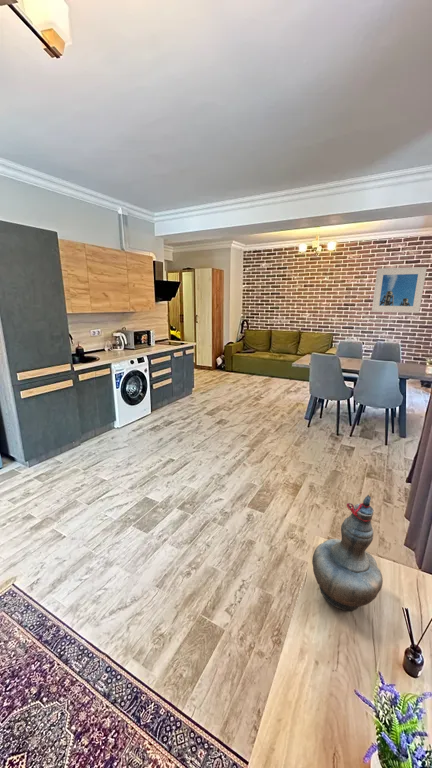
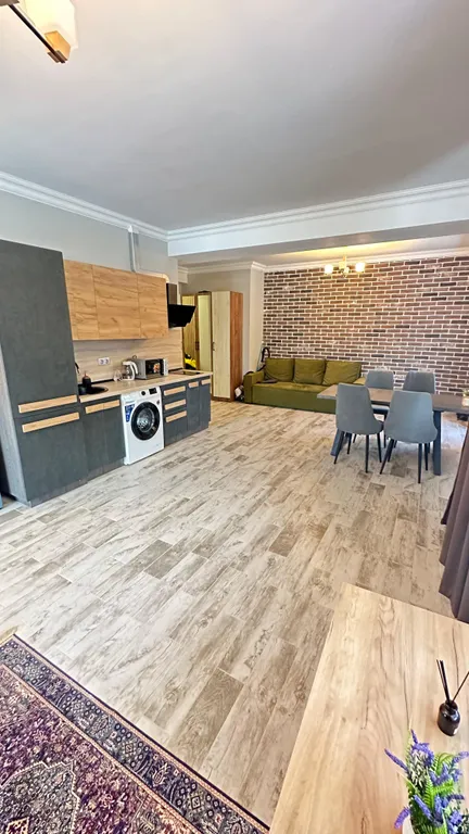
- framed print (397, 290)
- decorative vase (349, 546)
